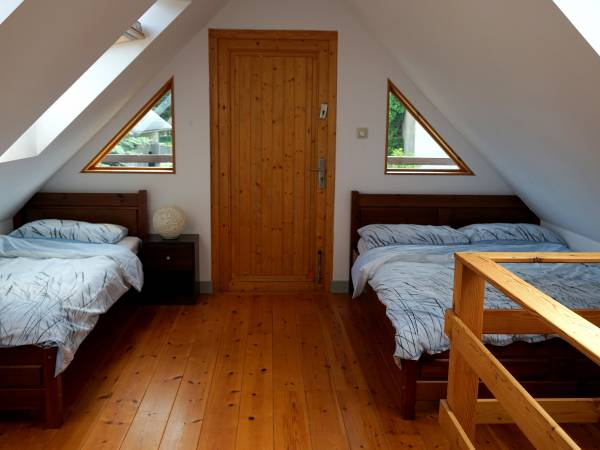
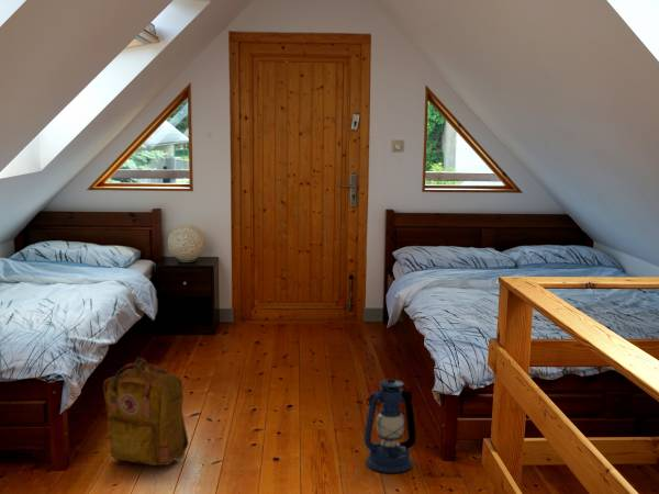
+ backpack (146, 408)
+ lantern (390, 422)
